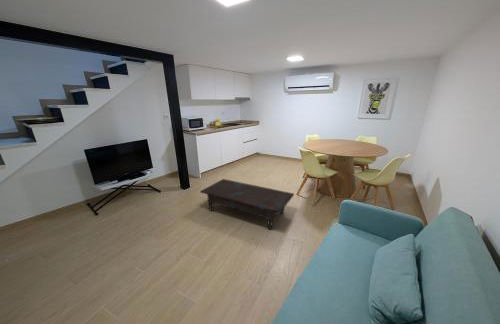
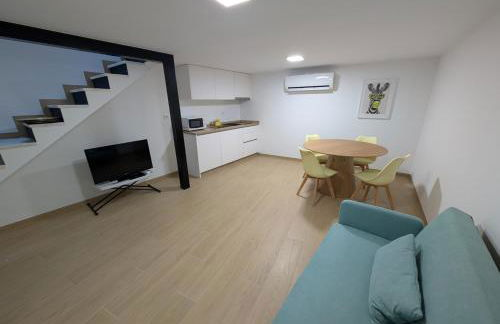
- coffee table (246, 201)
